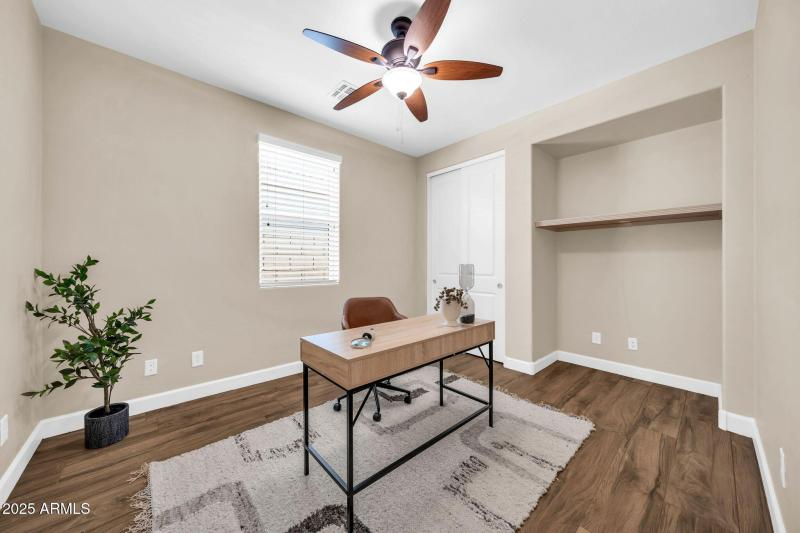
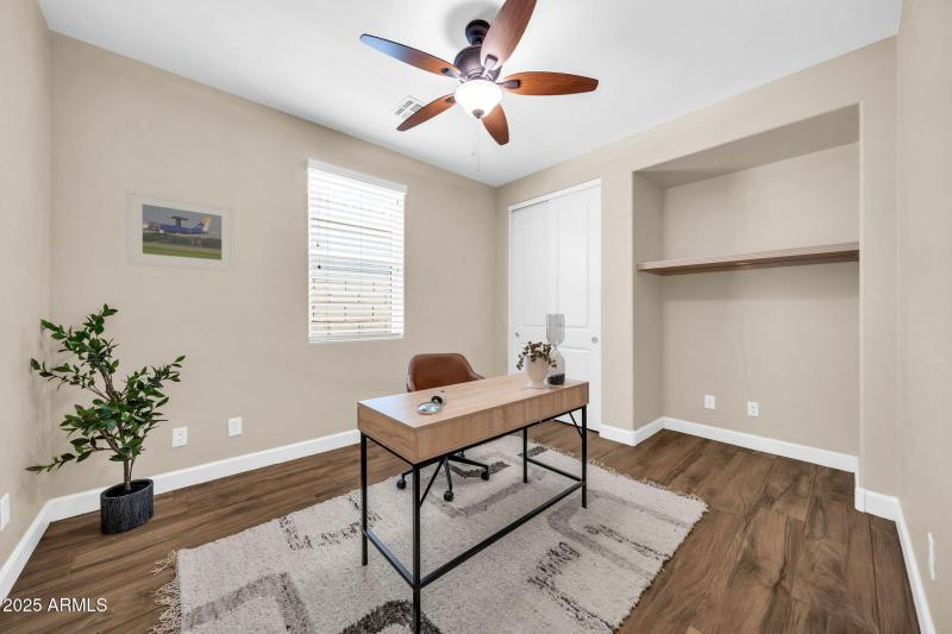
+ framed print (183, 233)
